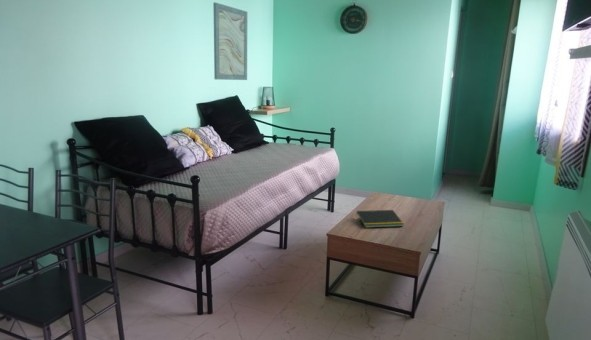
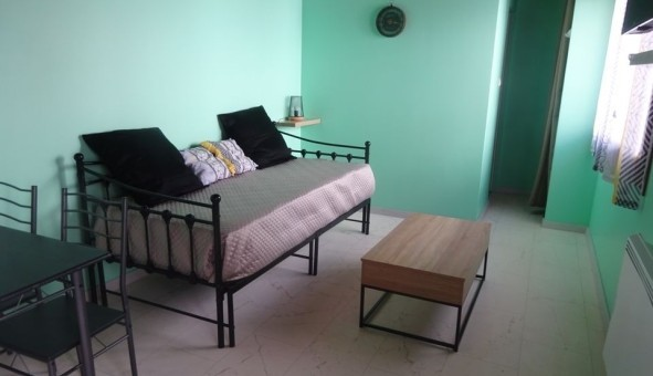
- wall art (231, 44)
- notepad (379, 218)
